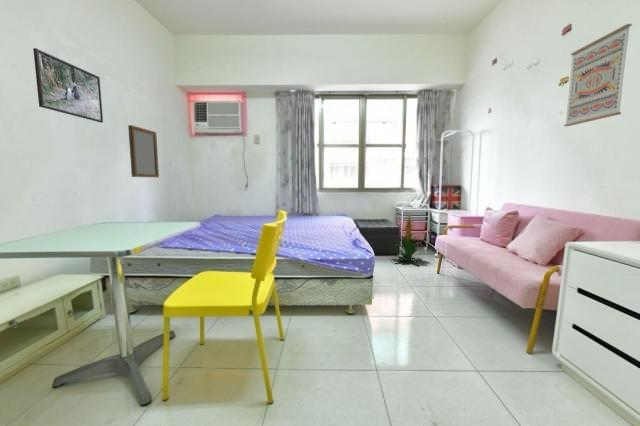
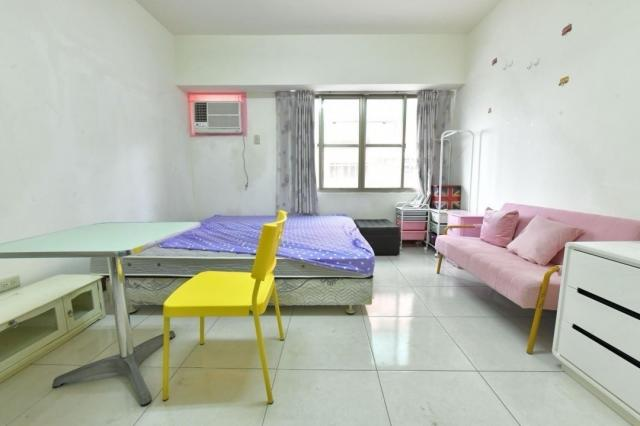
- home mirror (144, 153)
- indoor plant (408, 237)
- wall art (593, 81)
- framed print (72, 90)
